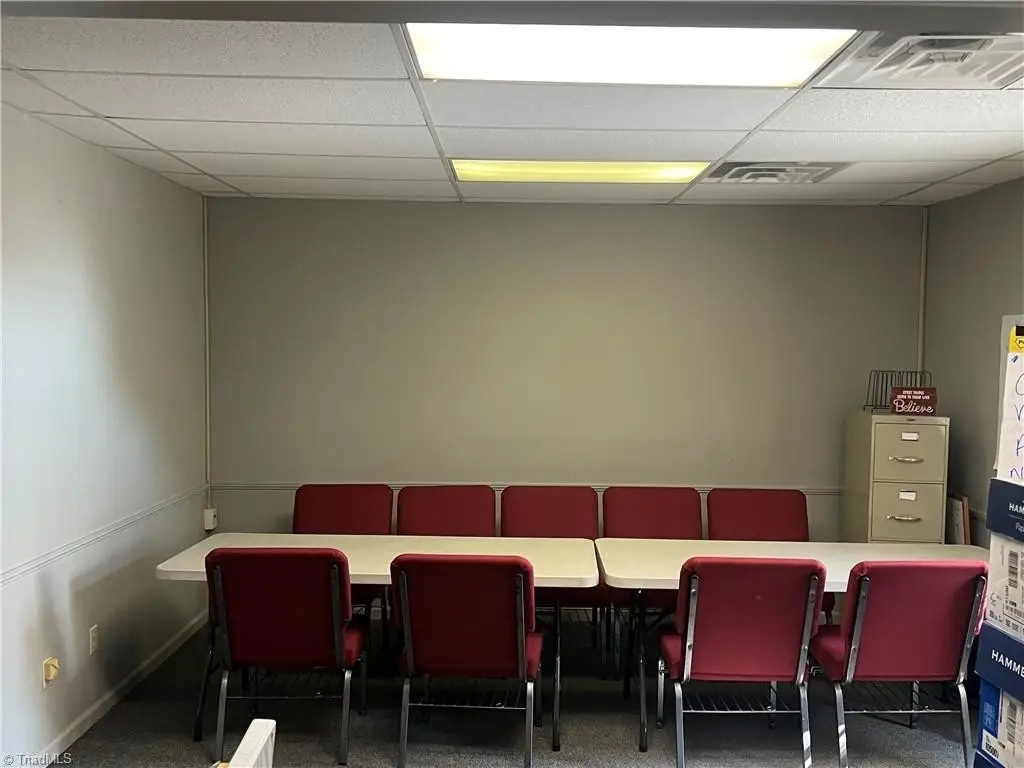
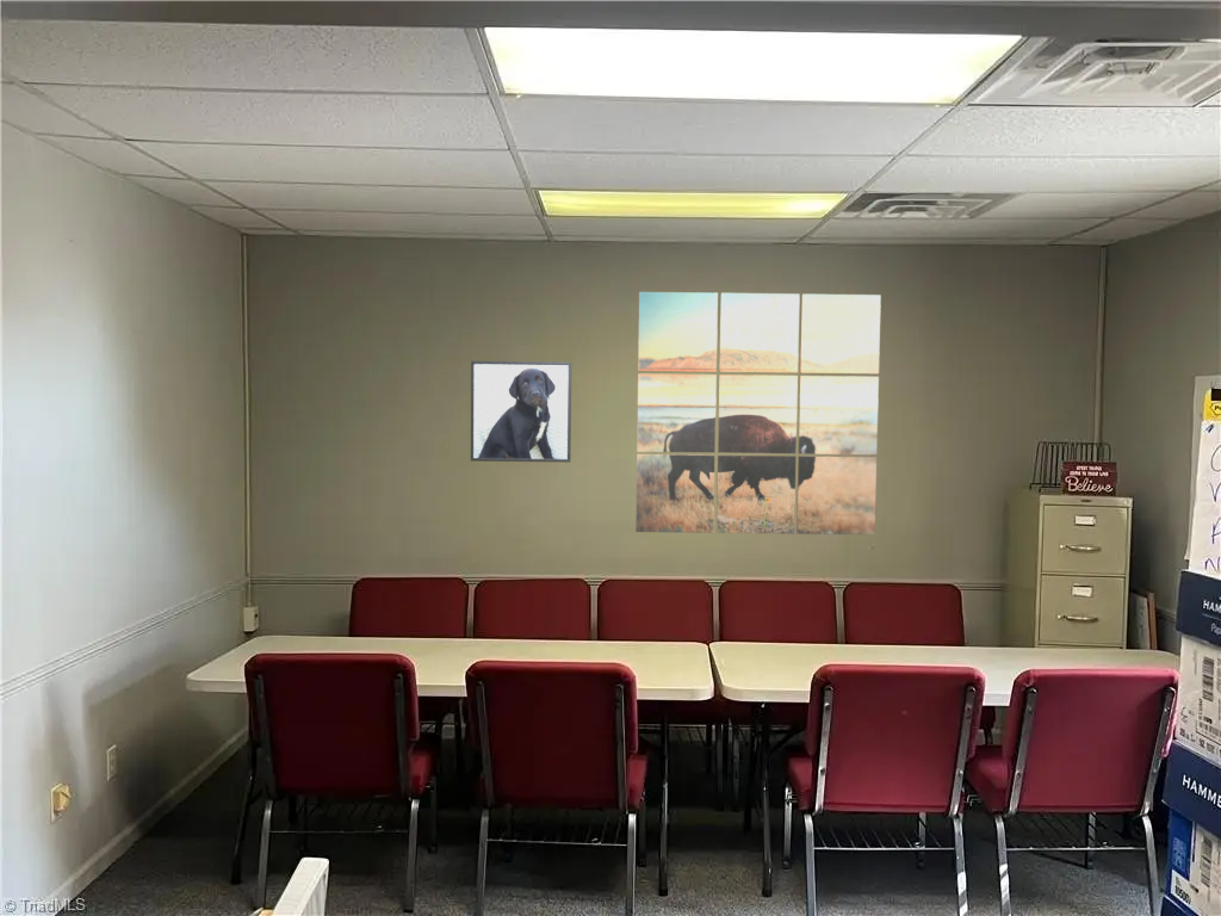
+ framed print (521, 411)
+ wall art (757, 414)
